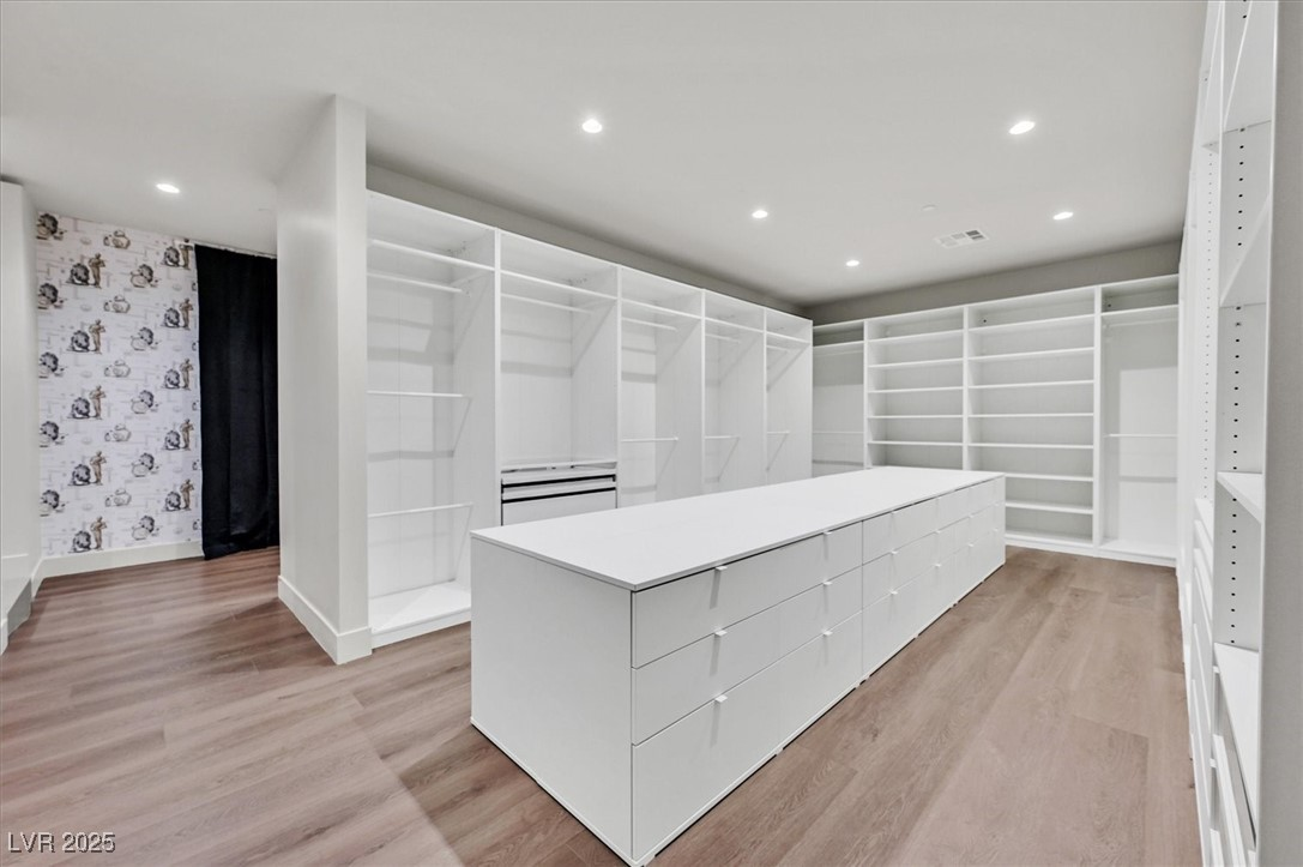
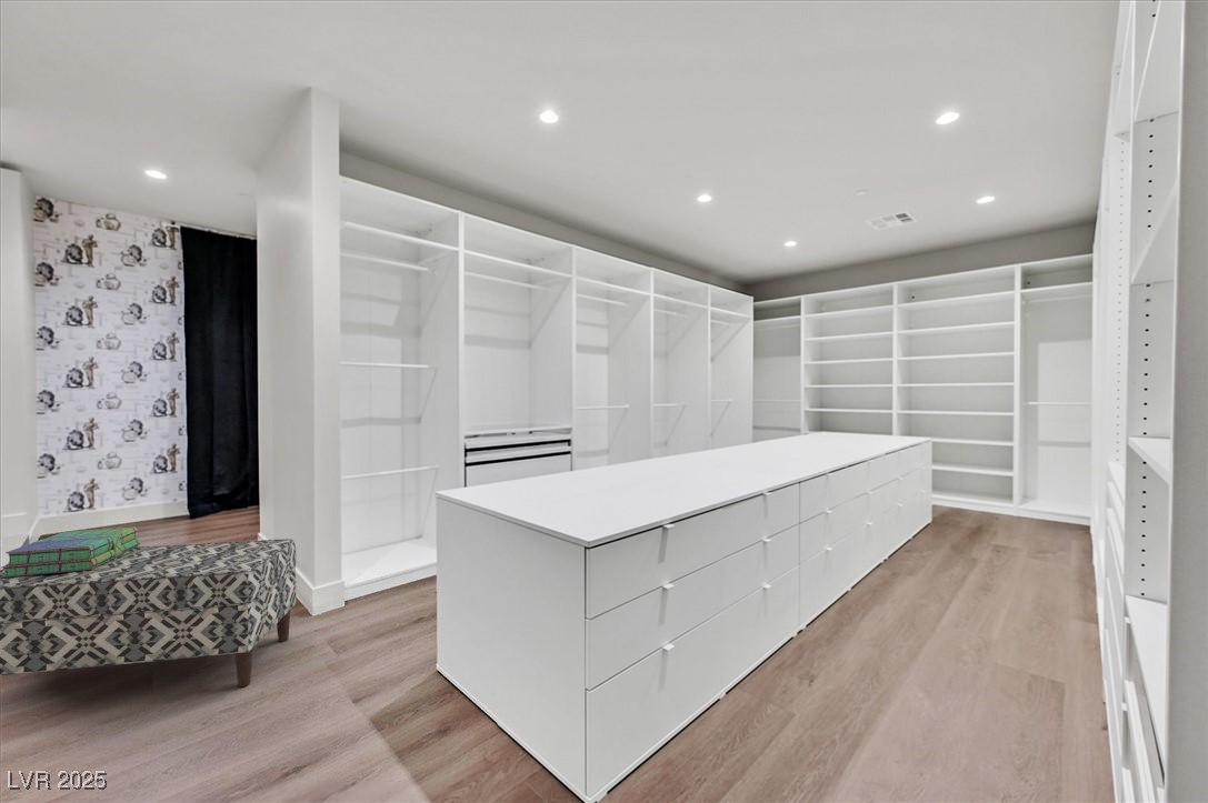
+ stack of books (77, 549)
+ bench (144, 615)
